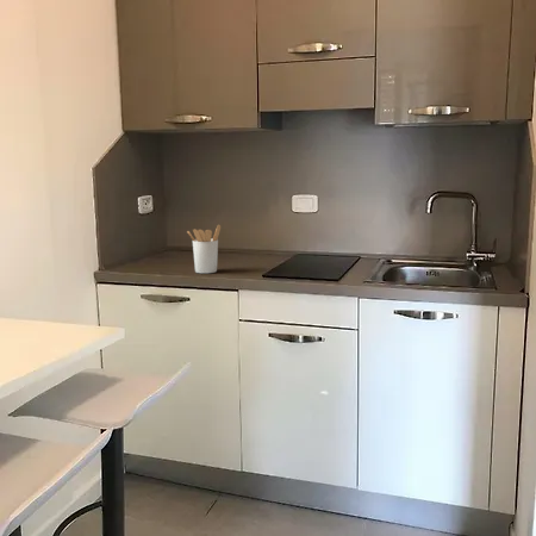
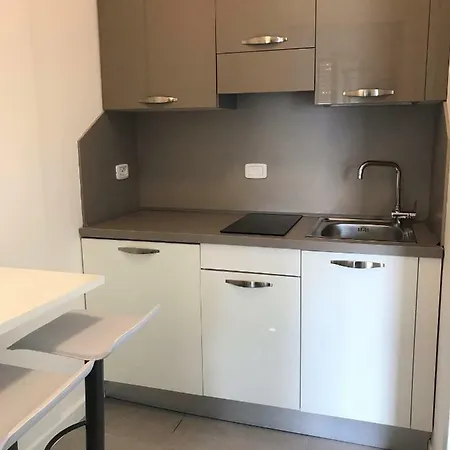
- utensil holder (204, 249)
